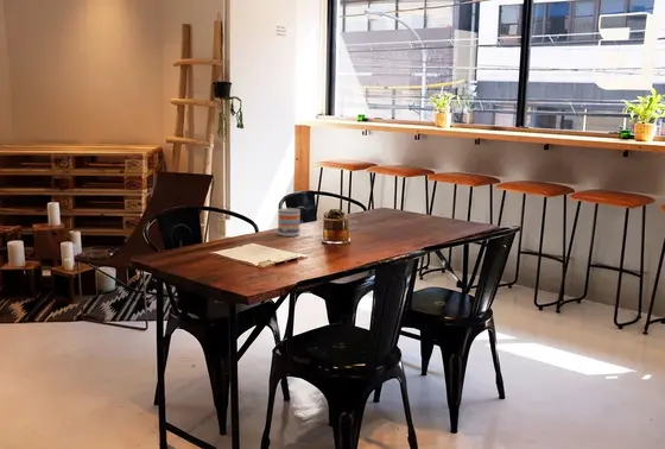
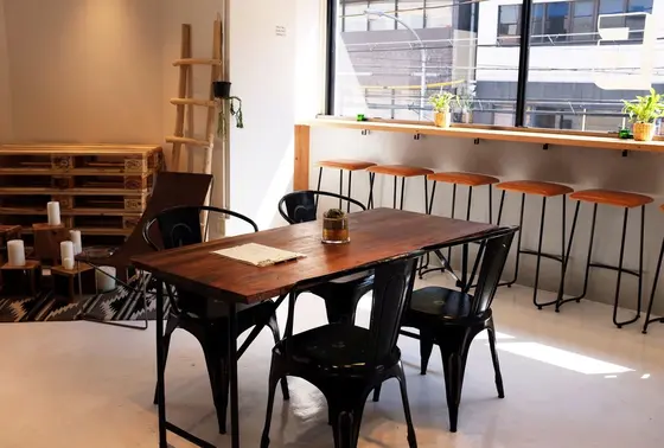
- mug (289, 221)
